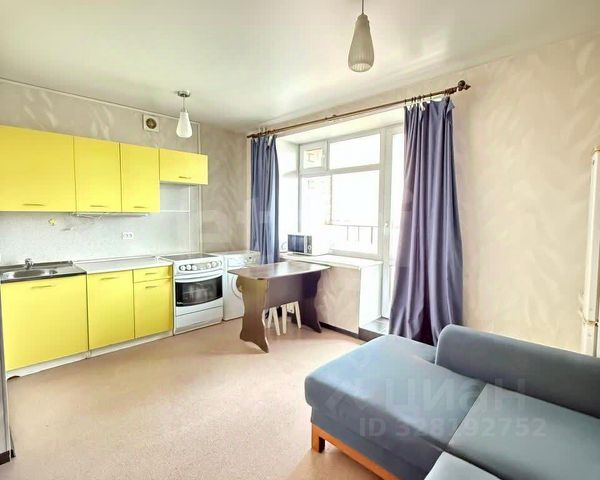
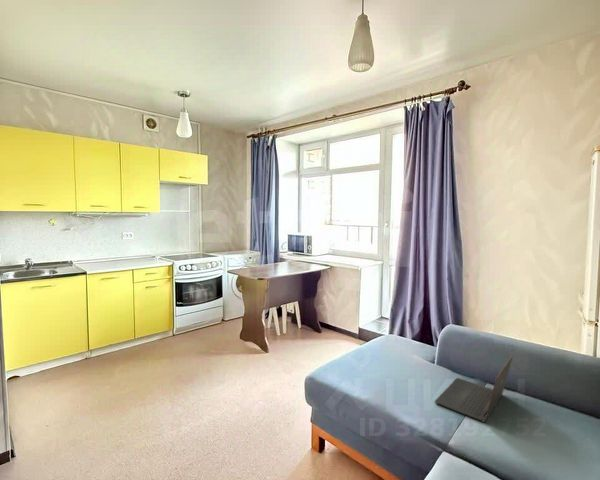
+ laptop (471, 382)
